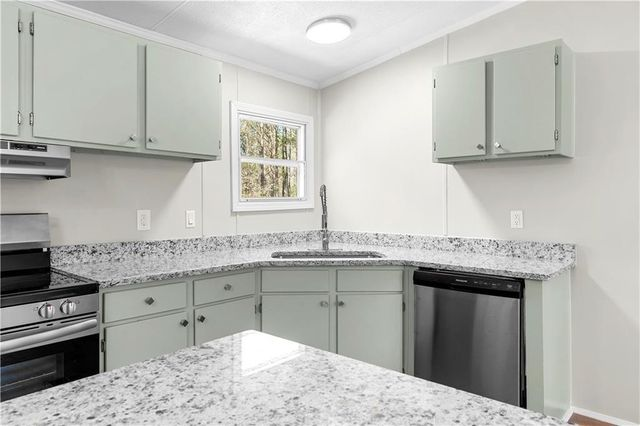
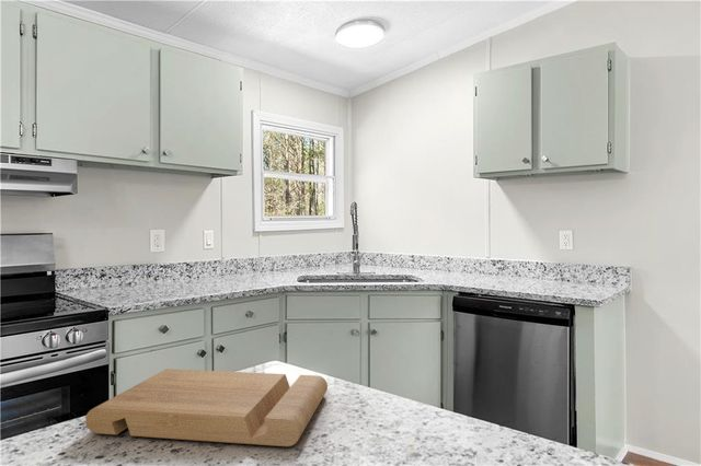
+ cutting board (218, 401)
